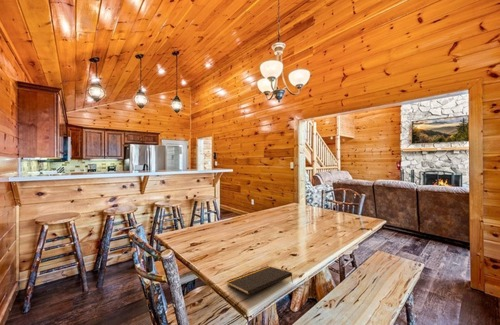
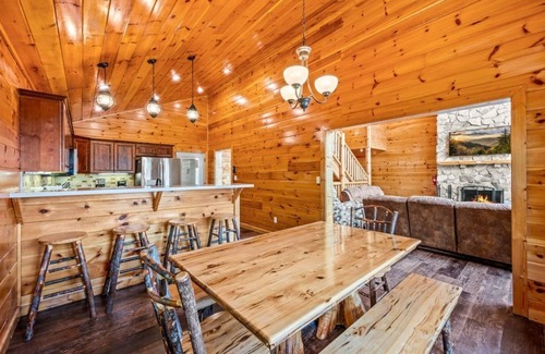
- notepad (259, 278)
